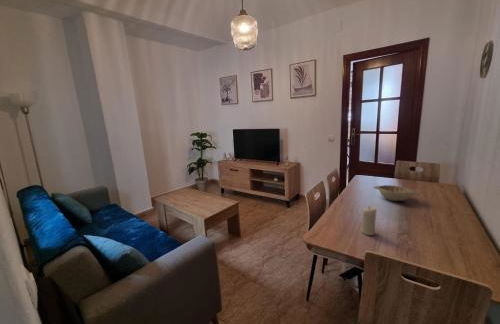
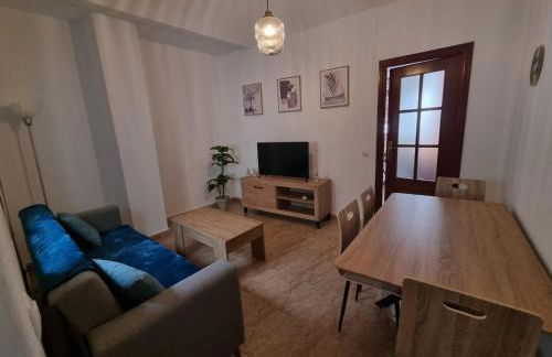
- decorative bowl (394, 193)
- candle (368, 219)
